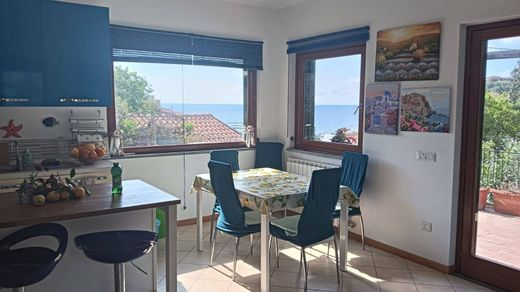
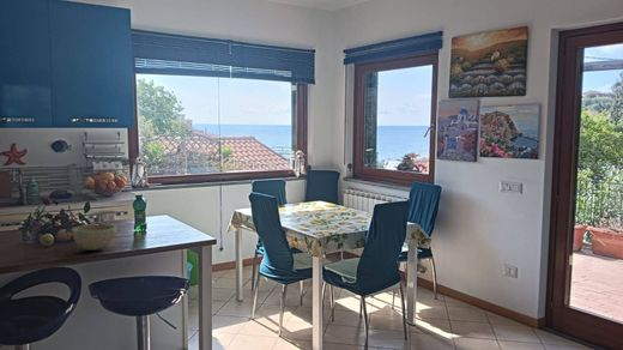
+ bowl (95, 239)
